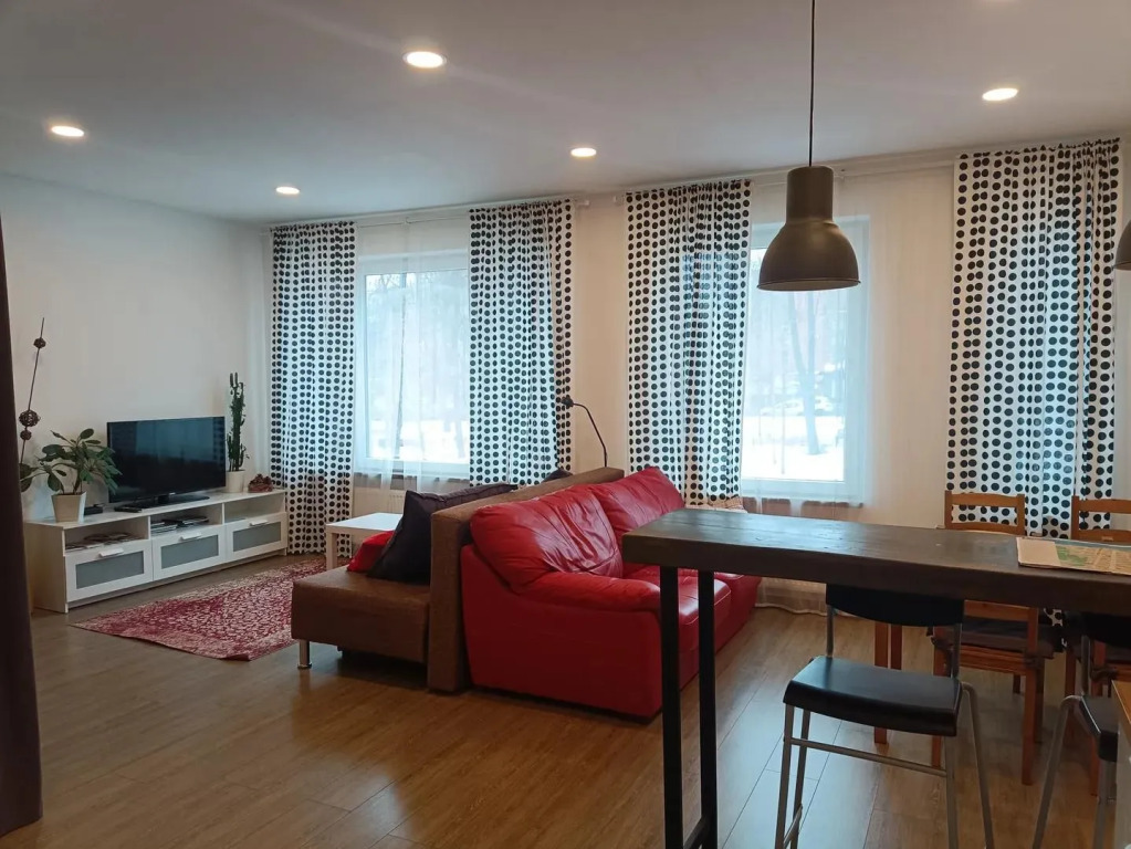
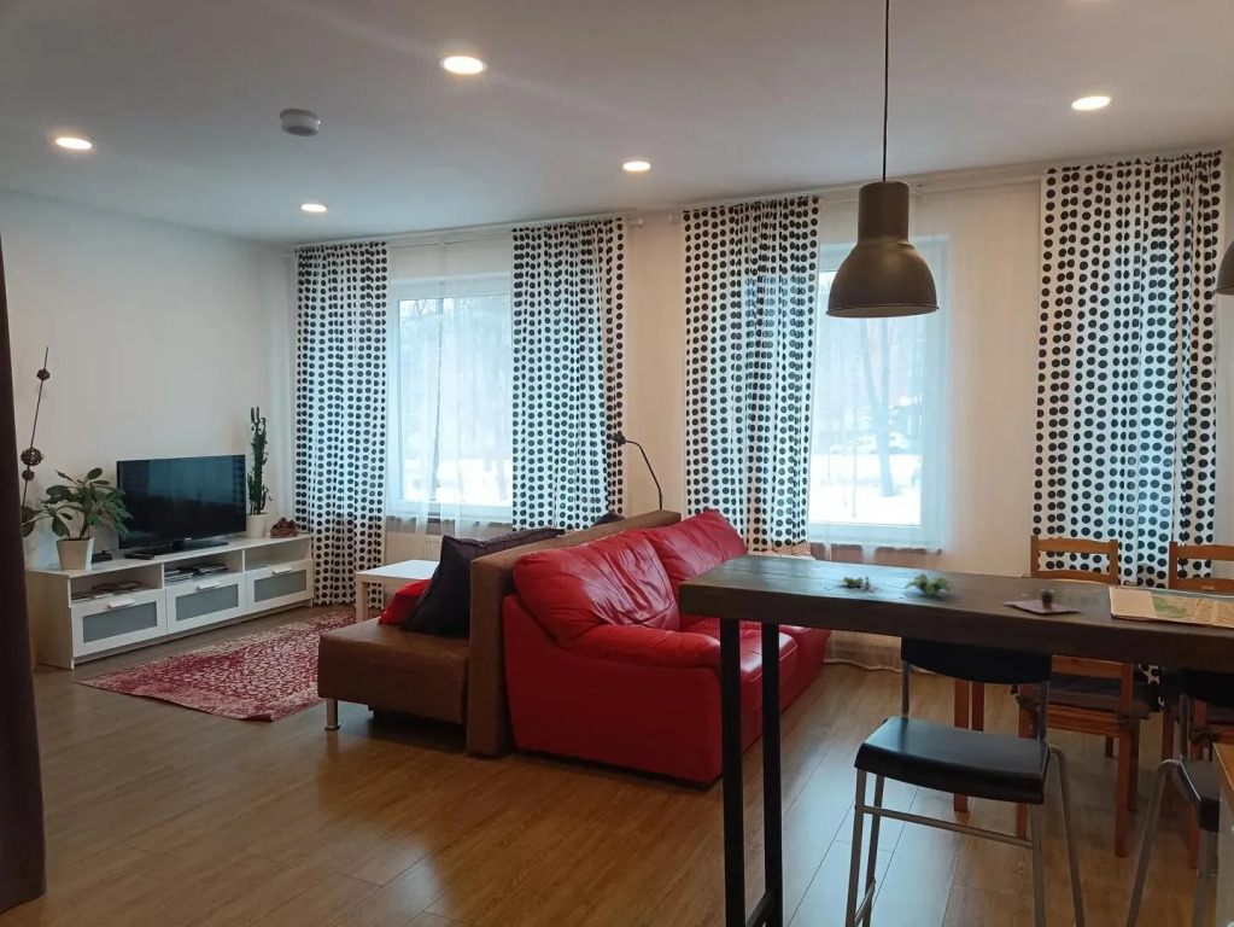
+ cup (1041, 597)
+ flower (881, 590)
+ smoke detector (299, 119)
